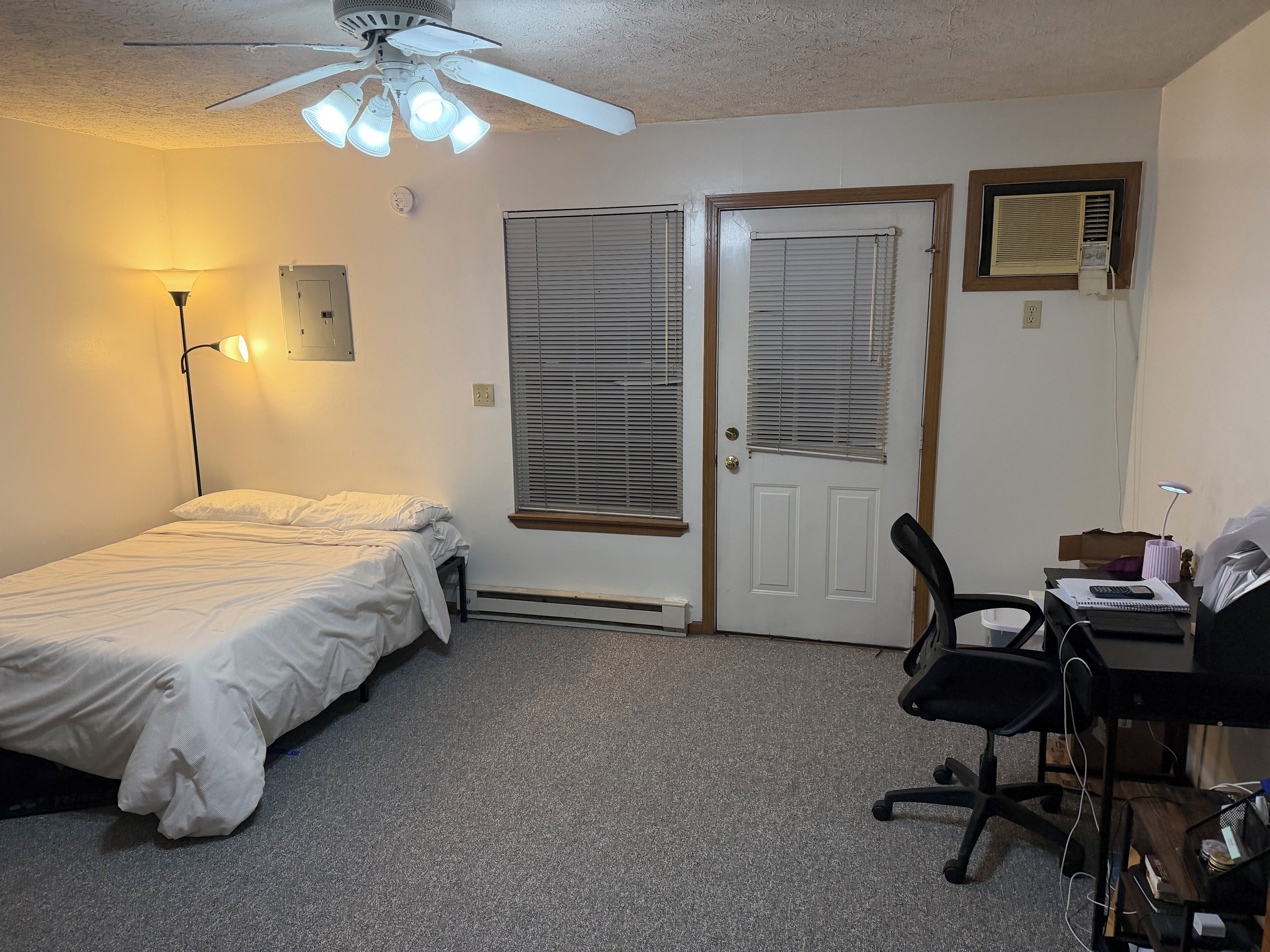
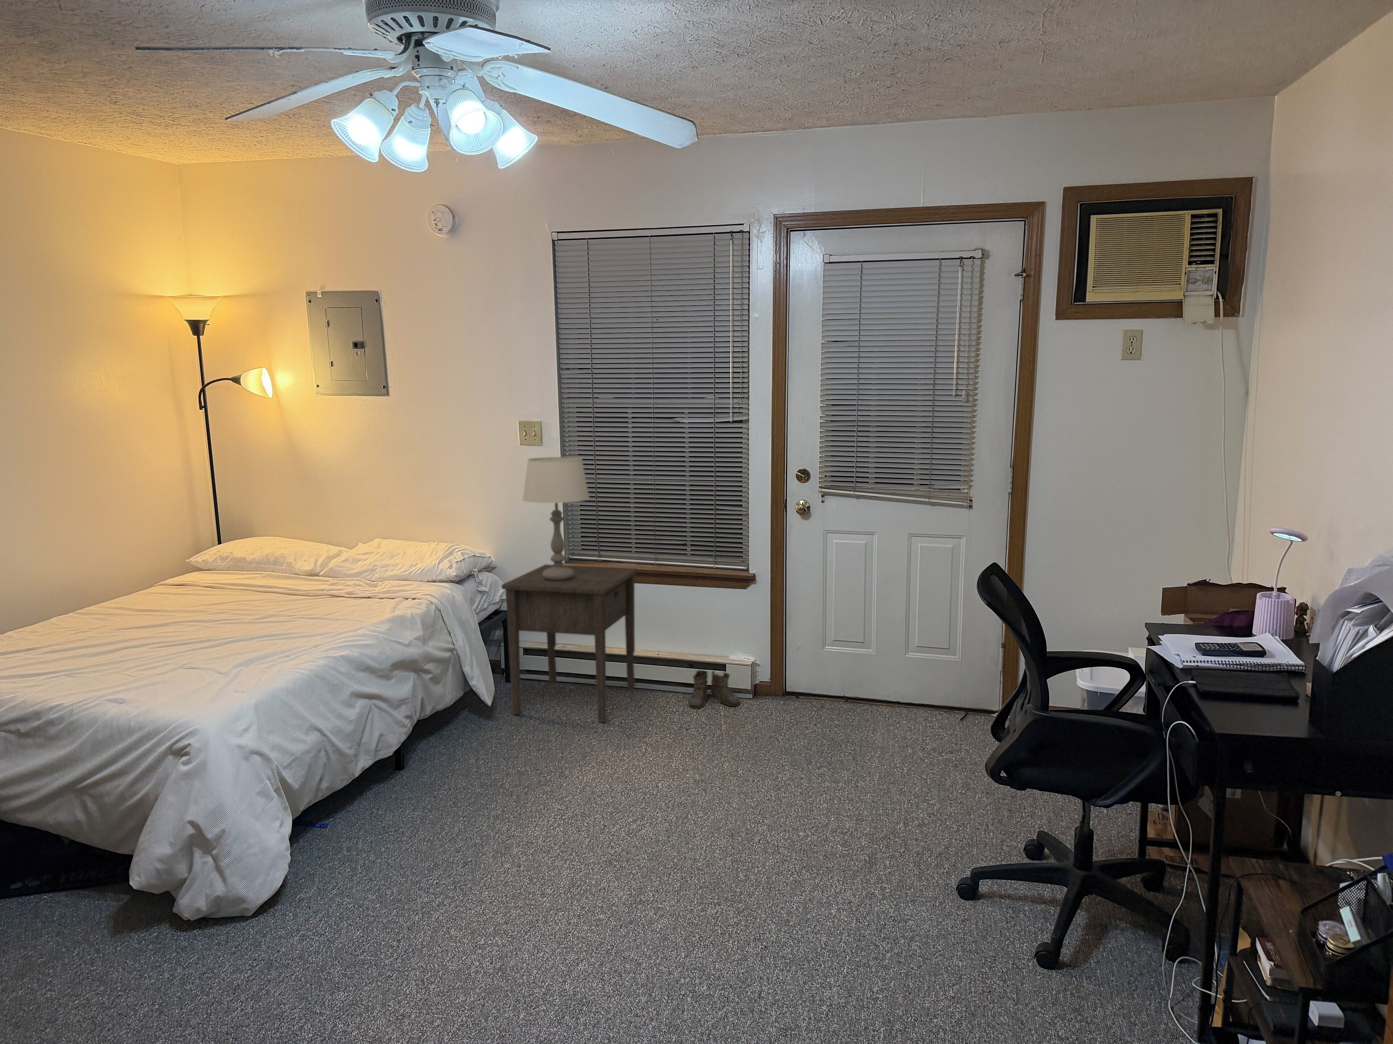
+ nightstand (574, 634)
+ table lamp (556, 519)
+ boots (711, 689)
